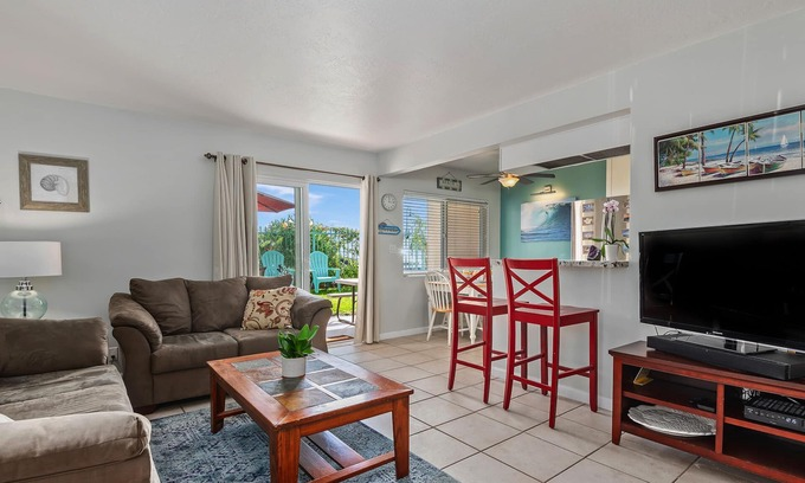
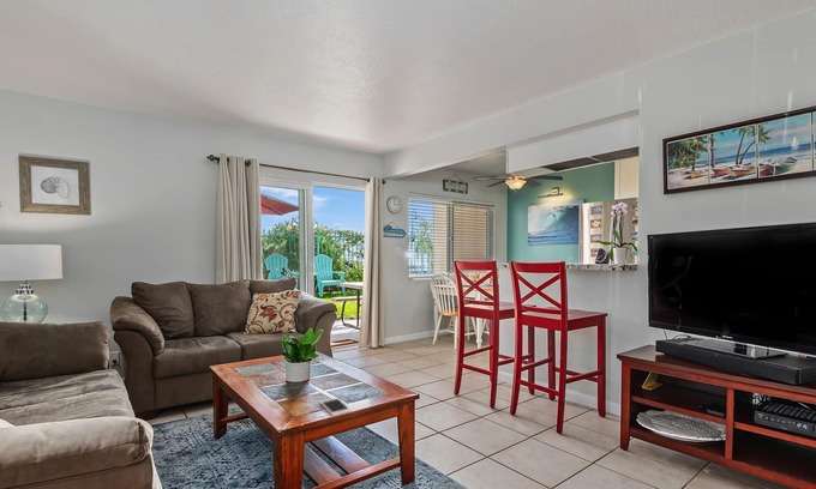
+ cell phone (335, 406)
